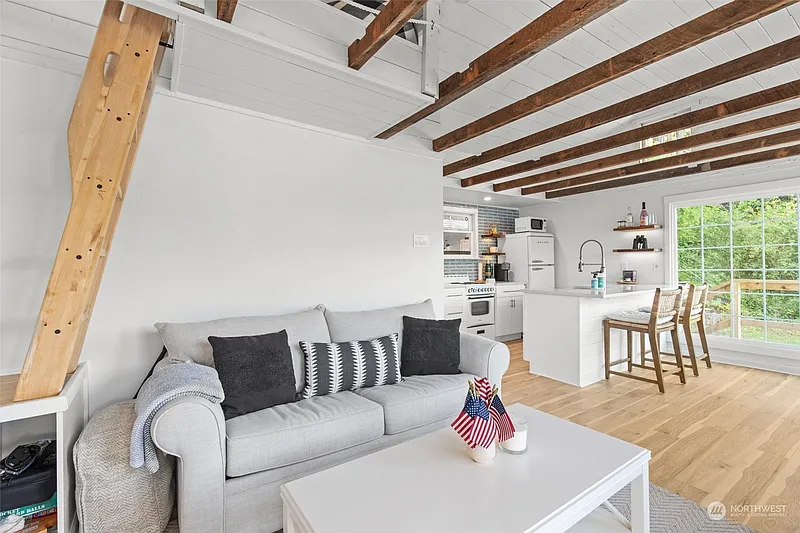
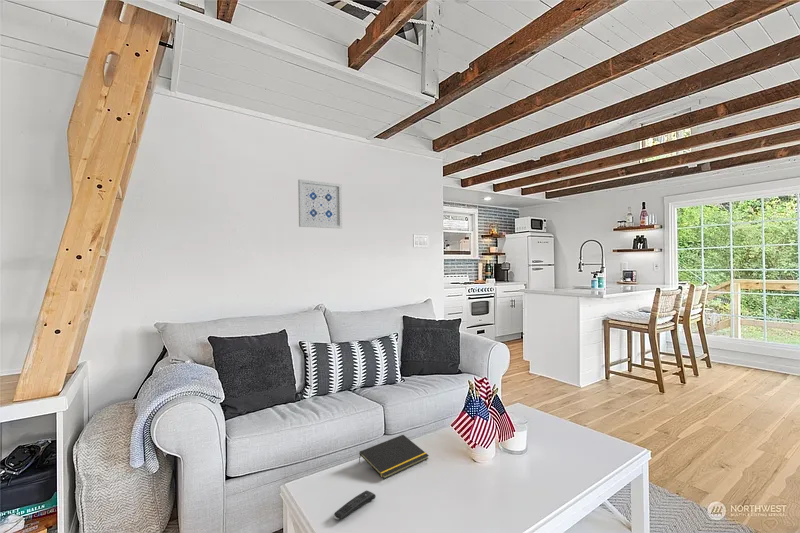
+ notepad (394, 454)
+ wall art (320, 204)
+ remote control (354, 505)
